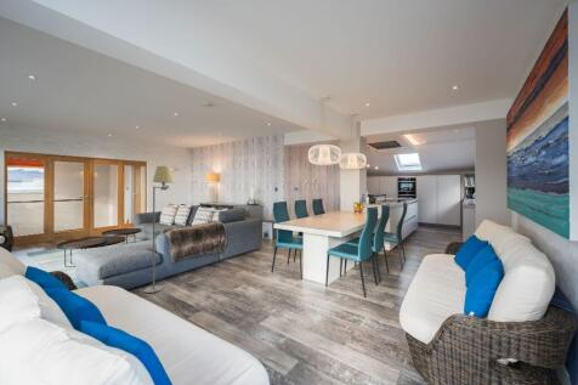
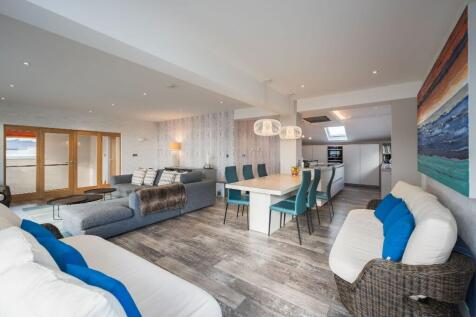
- floor lamp (153, 228)
